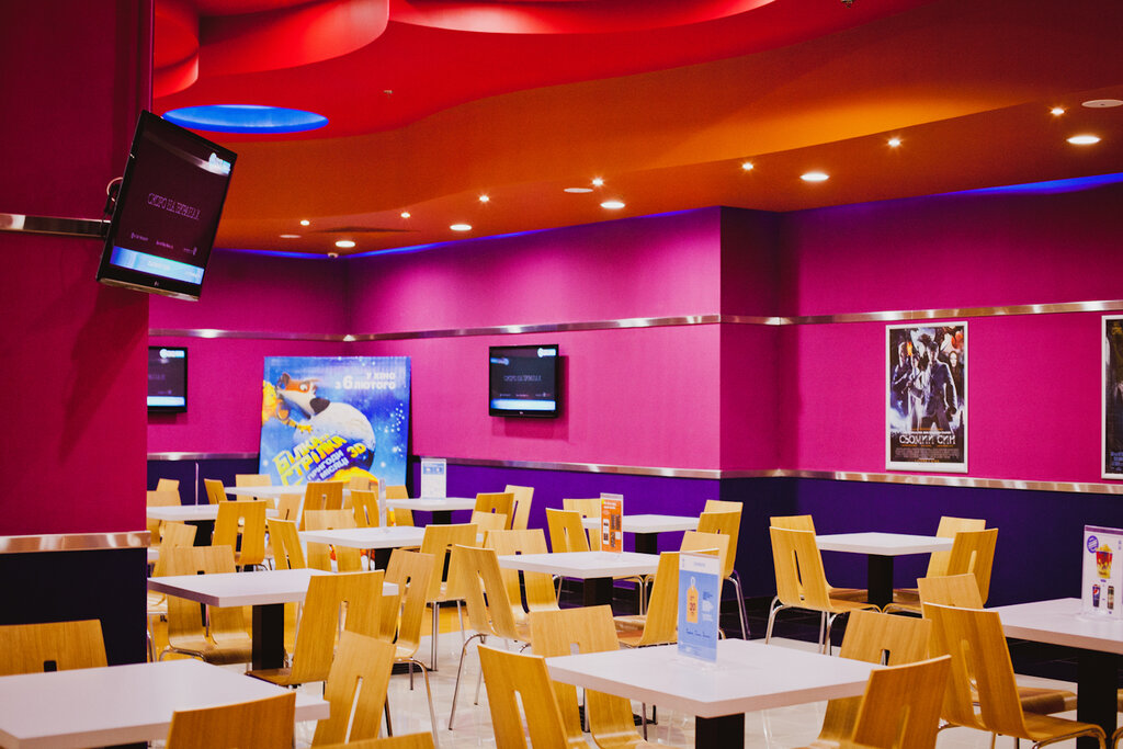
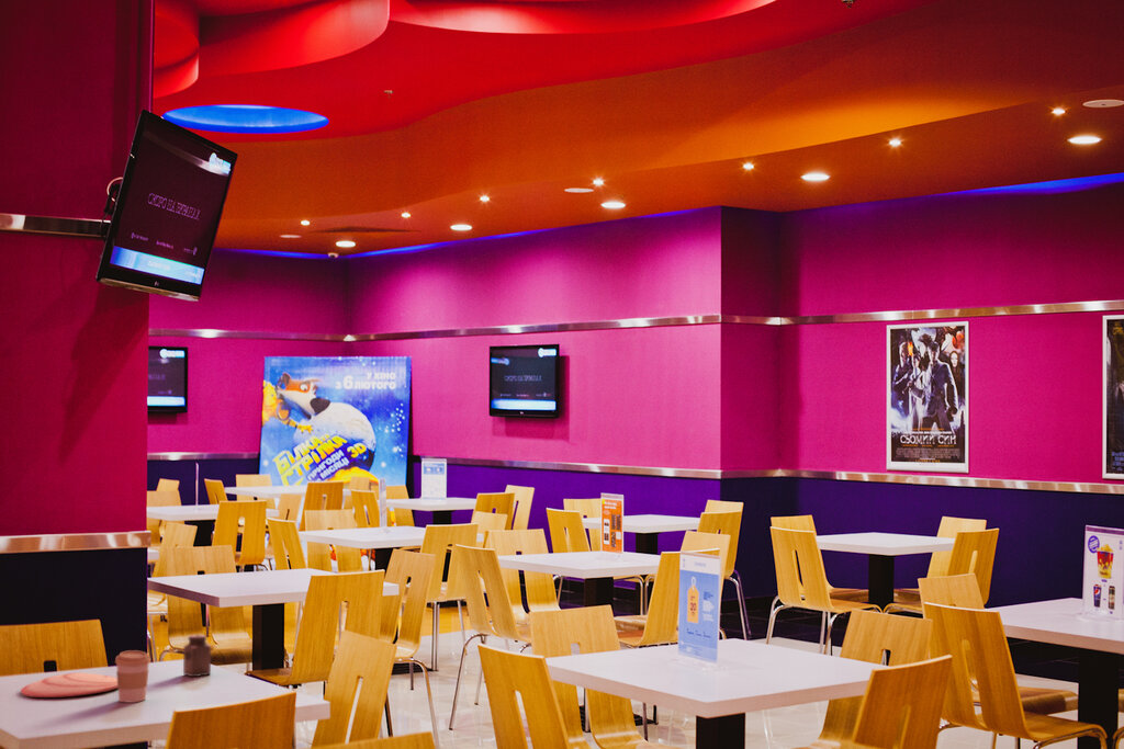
+ salt shaker (196, 655)
+ plate (72, 682)
+ coffee cup (132, 676)
